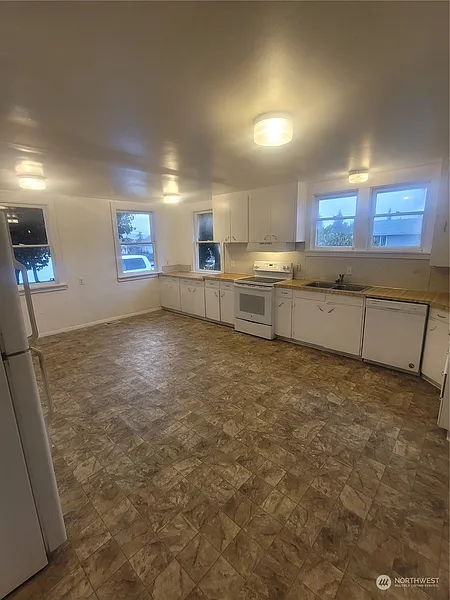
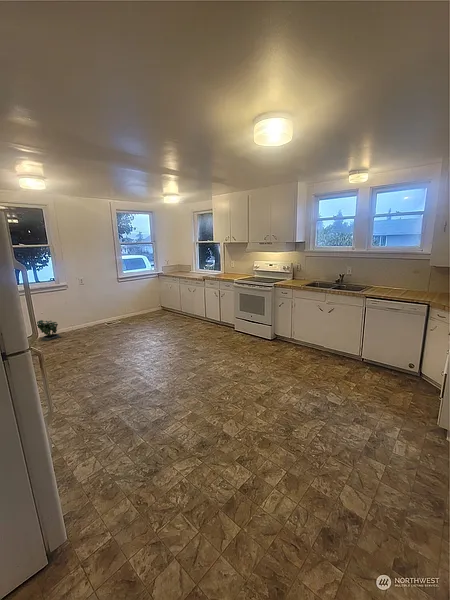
+ potted plant (47, 328)
